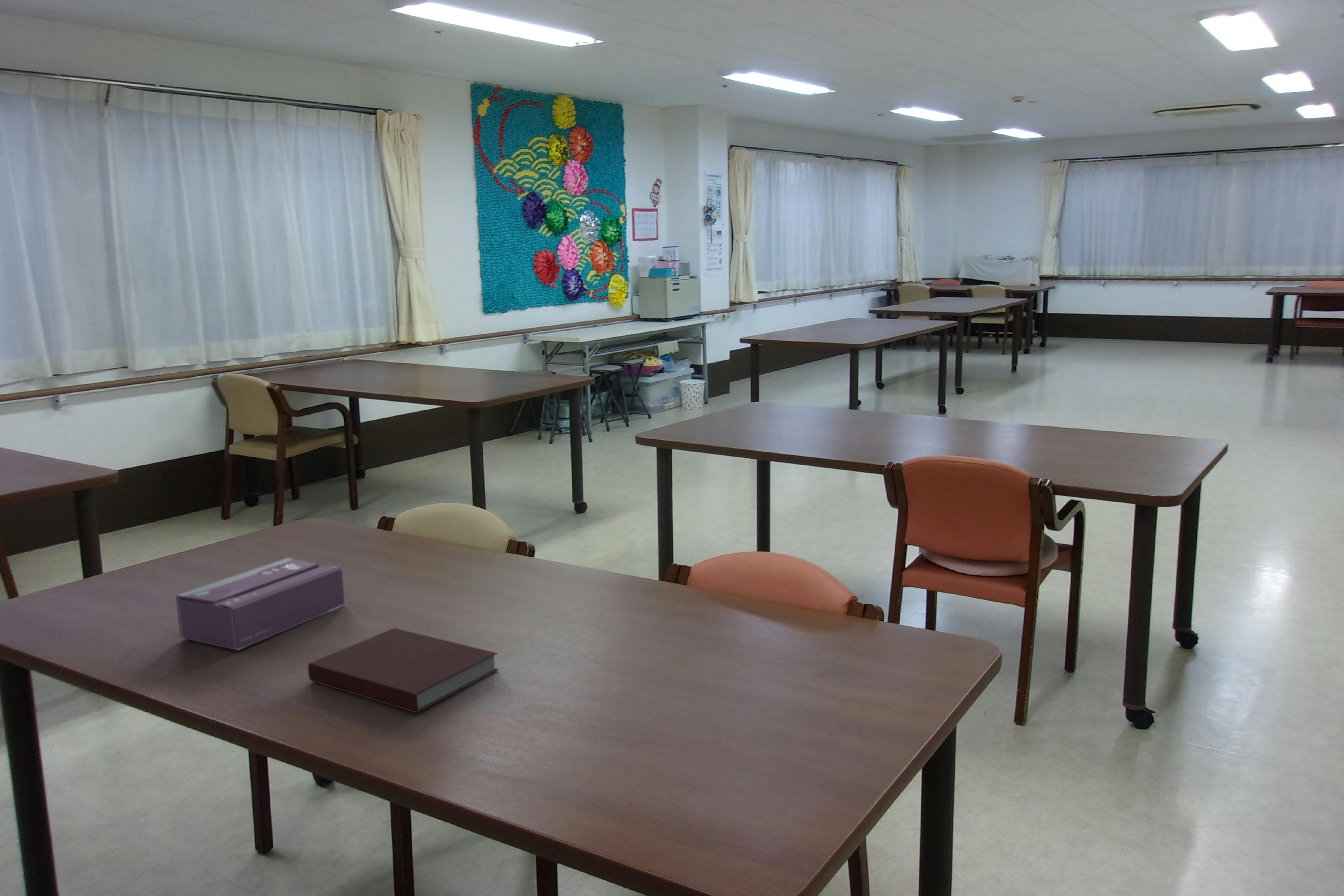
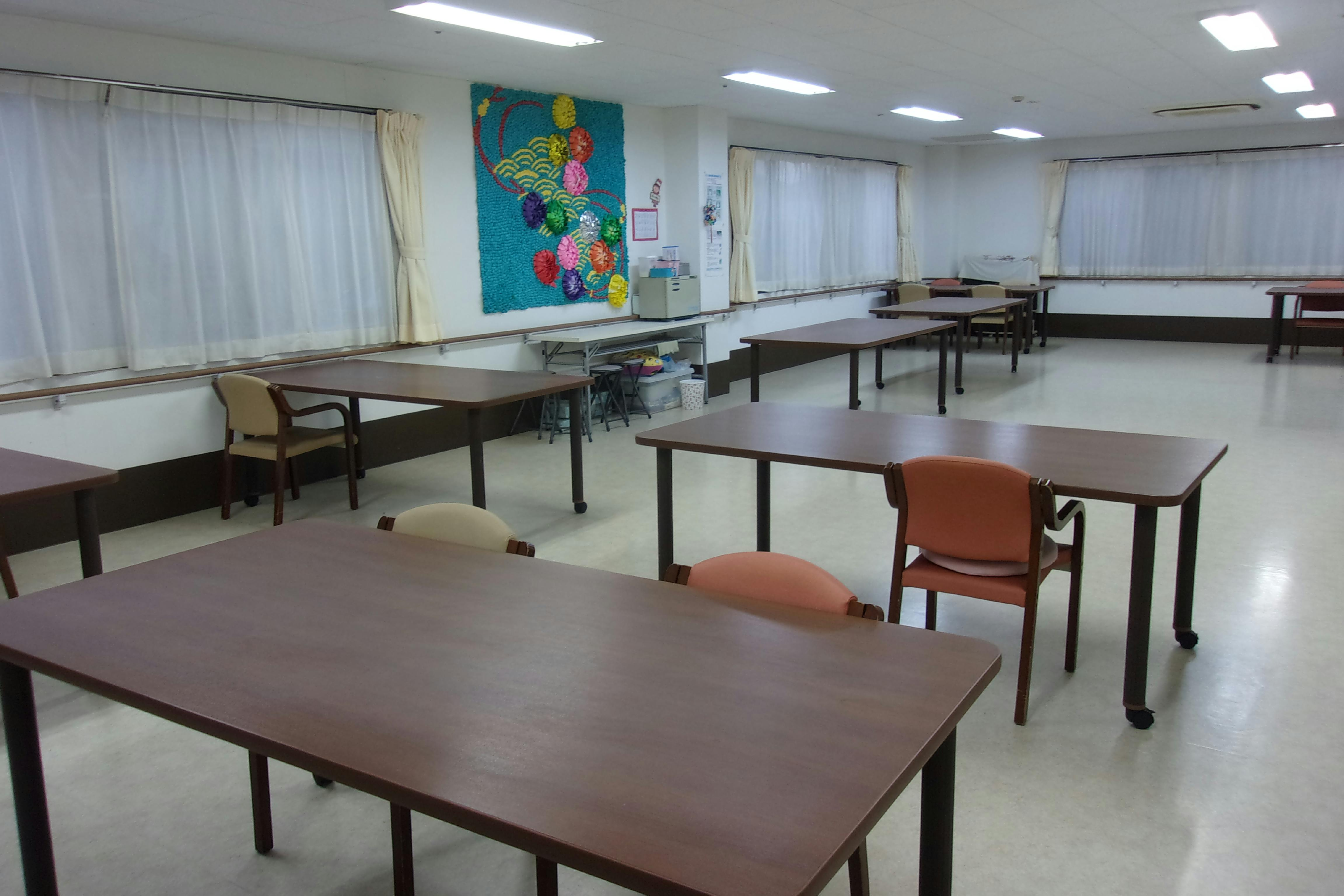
- tissue box (264, 600)
- notebook (404, 667)
